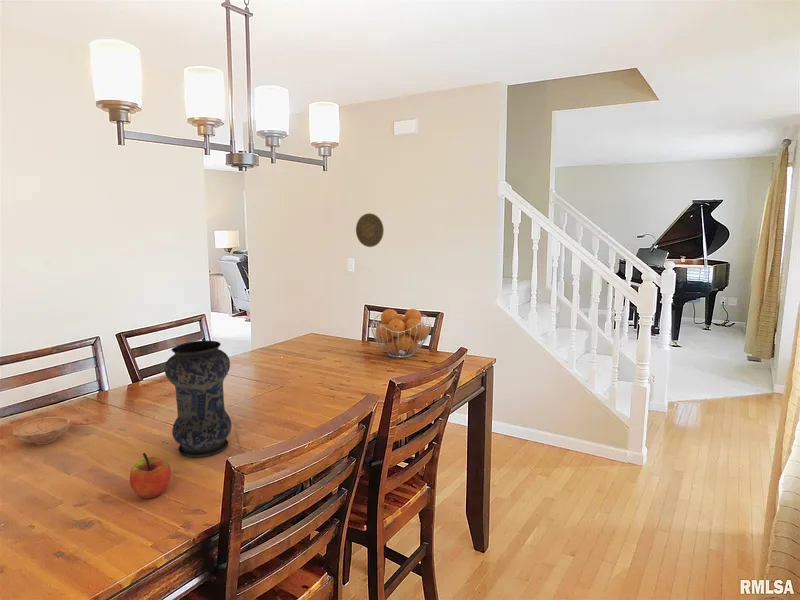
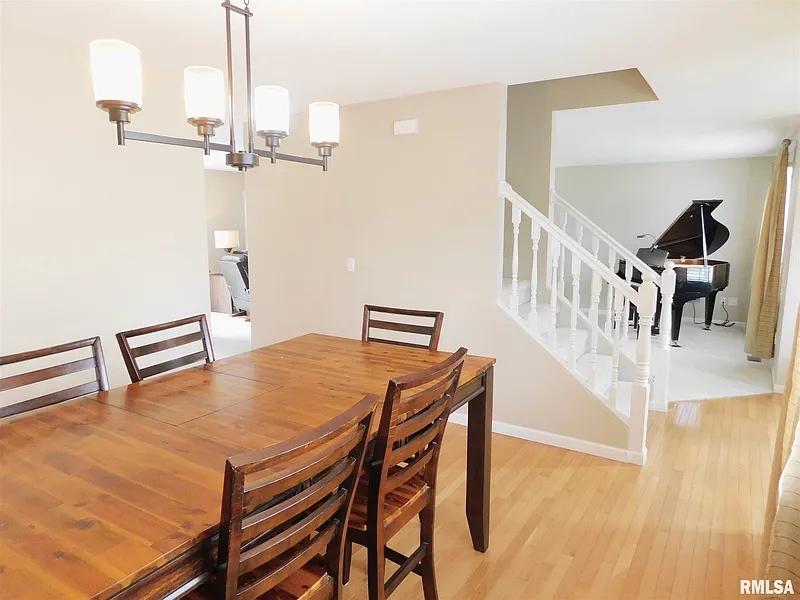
- vase (199, 397)
- fruit basket (400, 332)
- bowl (42, 433)
- decorative plate (368, 230)
- apple (149, 472)
